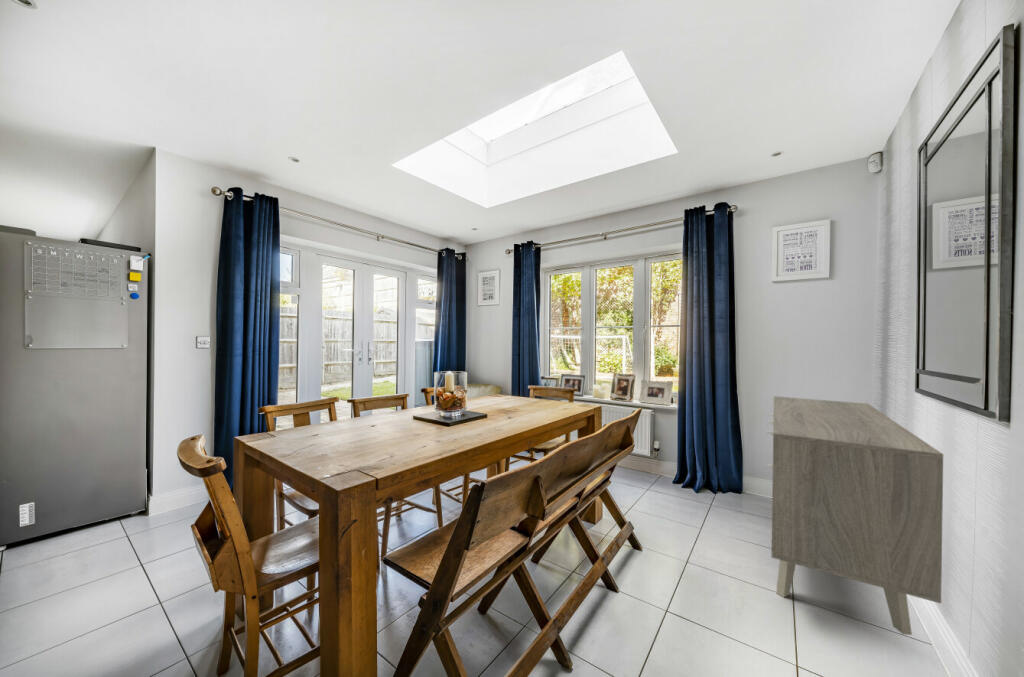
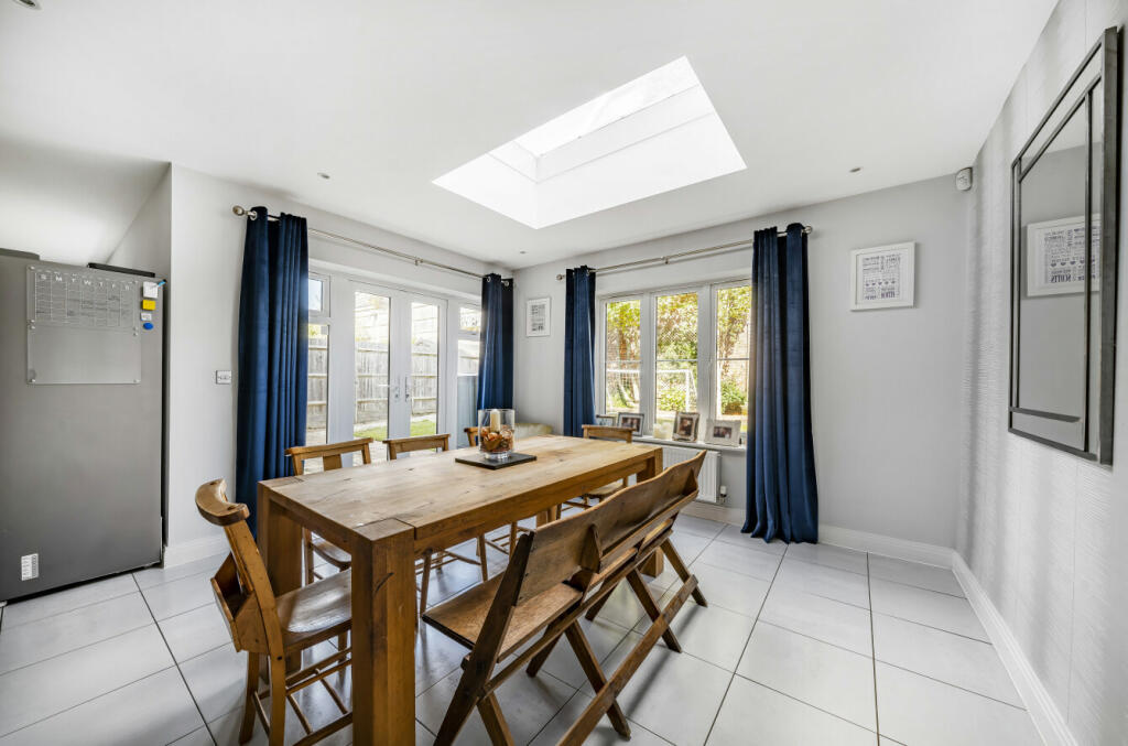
- sideboard (825, 485)
